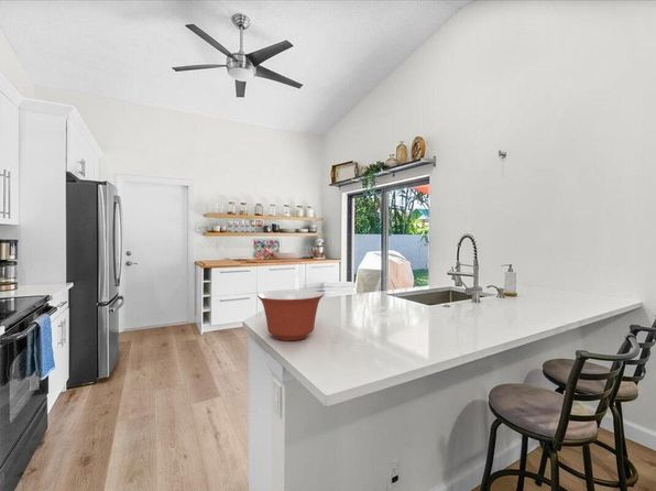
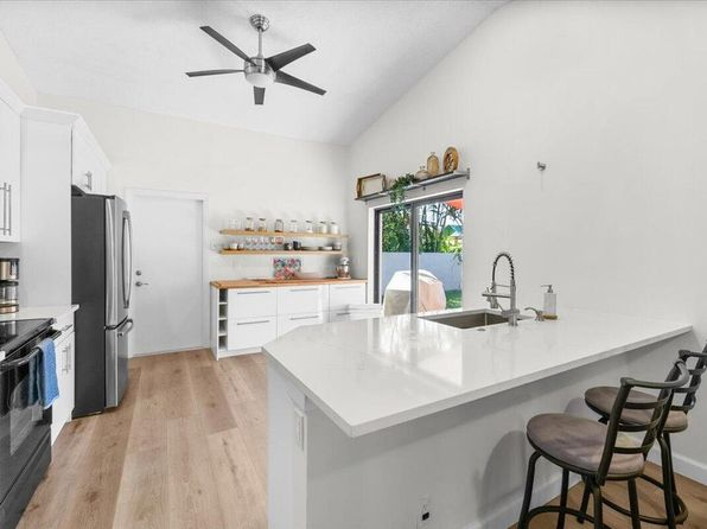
- mixing bowl (291, 315)
